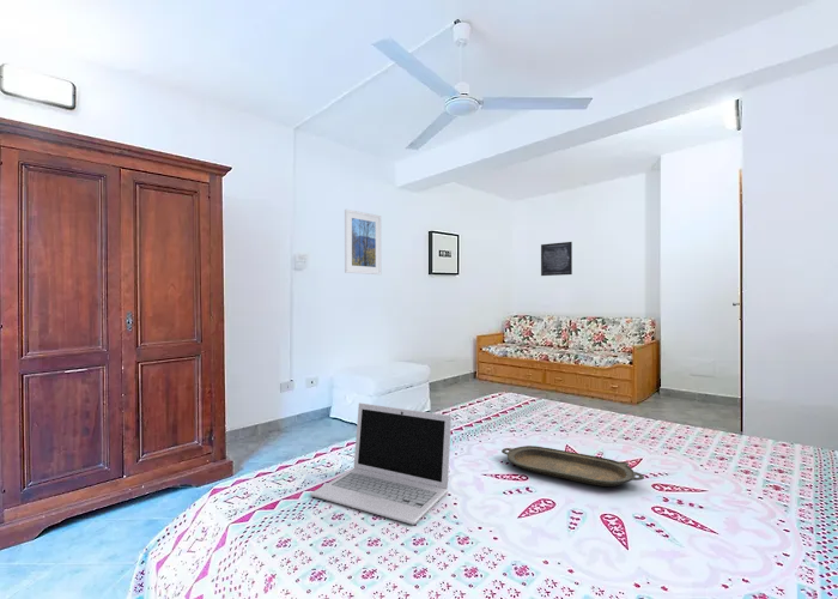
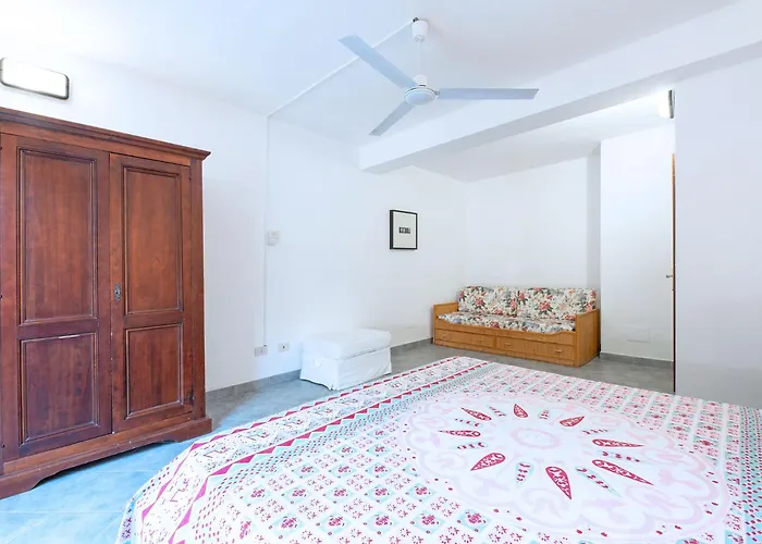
- laptop (382, 454)
- wall art (555, 259)
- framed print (363, 243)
- serving tray (566, 465)
